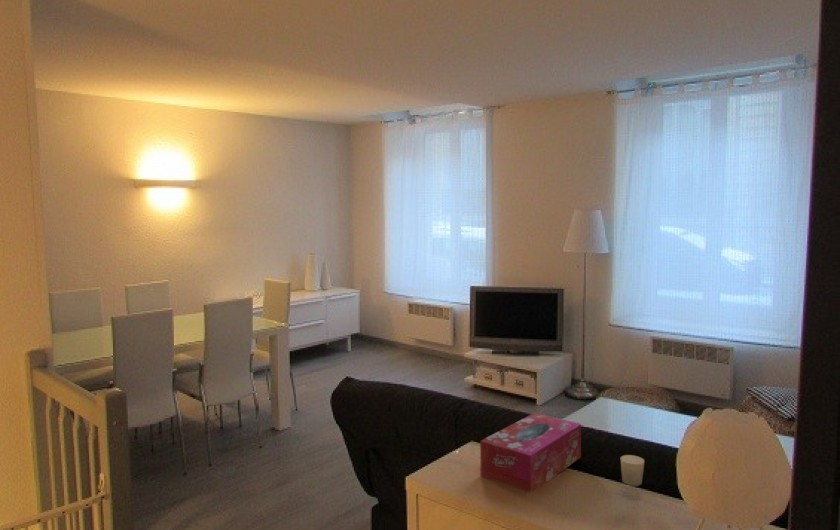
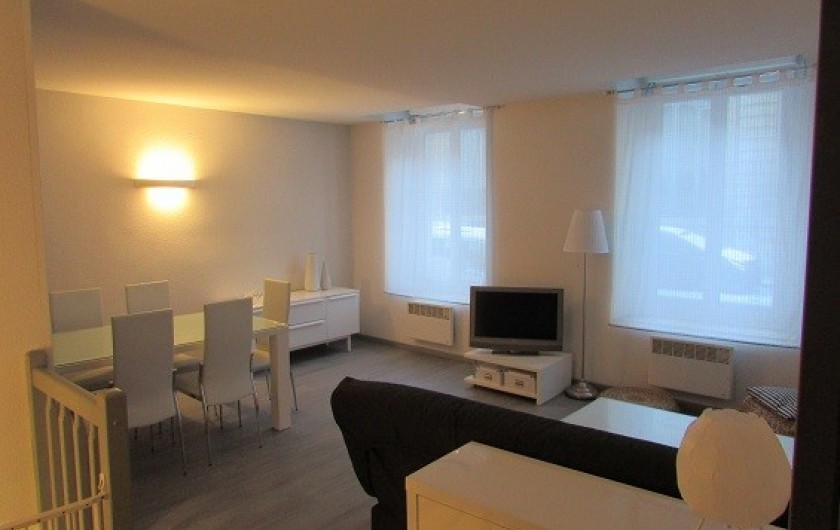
- candle (631, 479)
- tissue box (532, 449)
